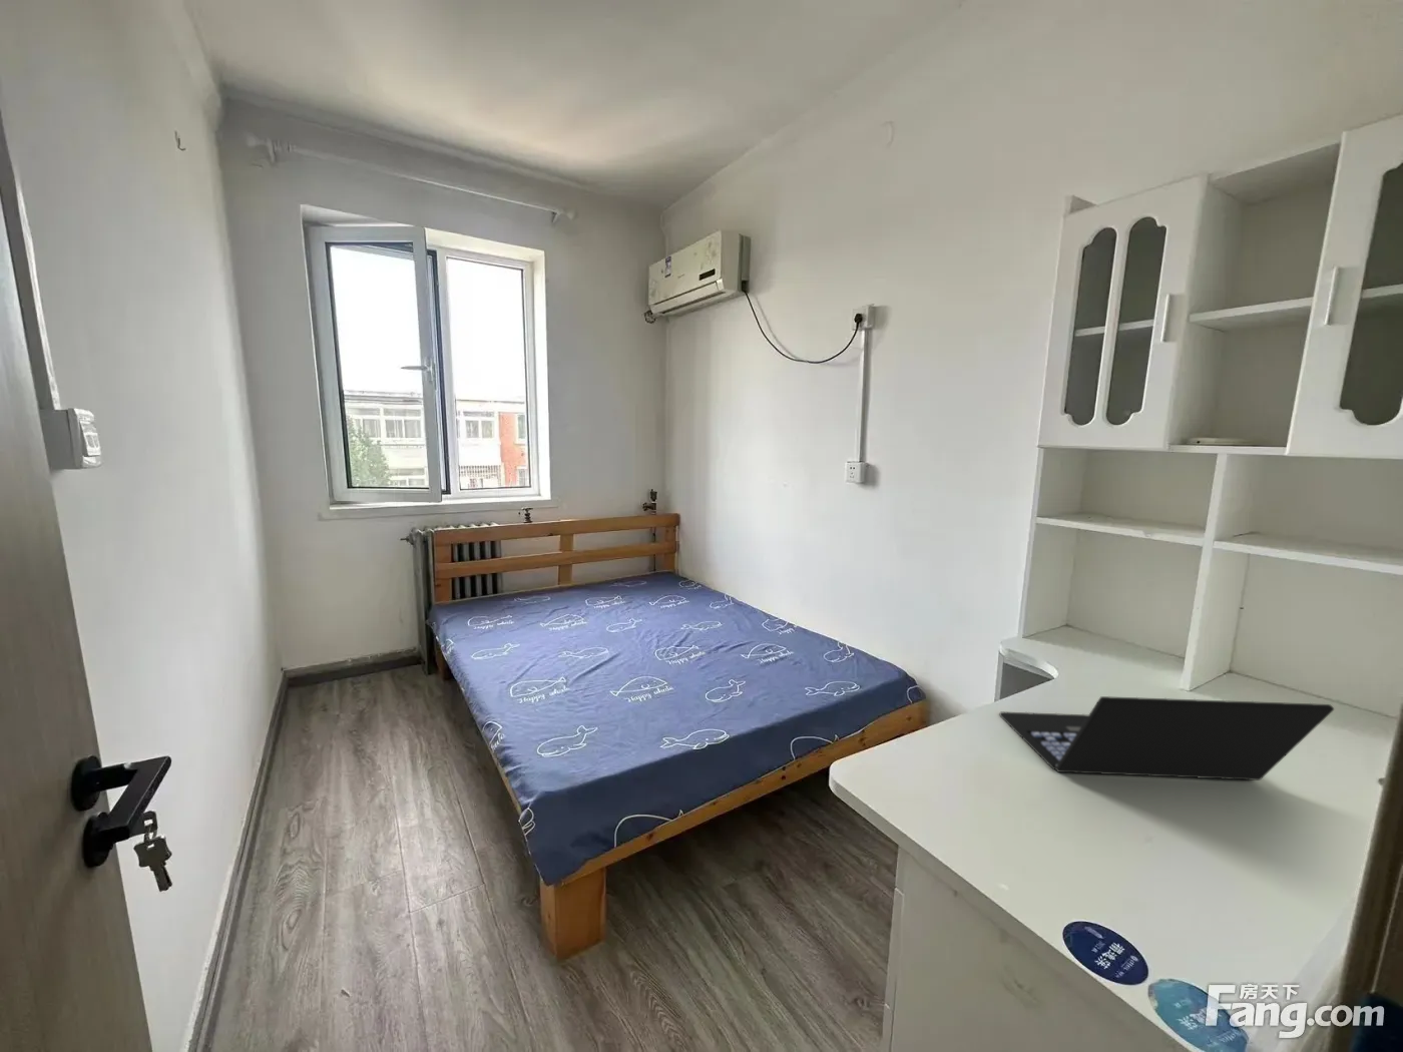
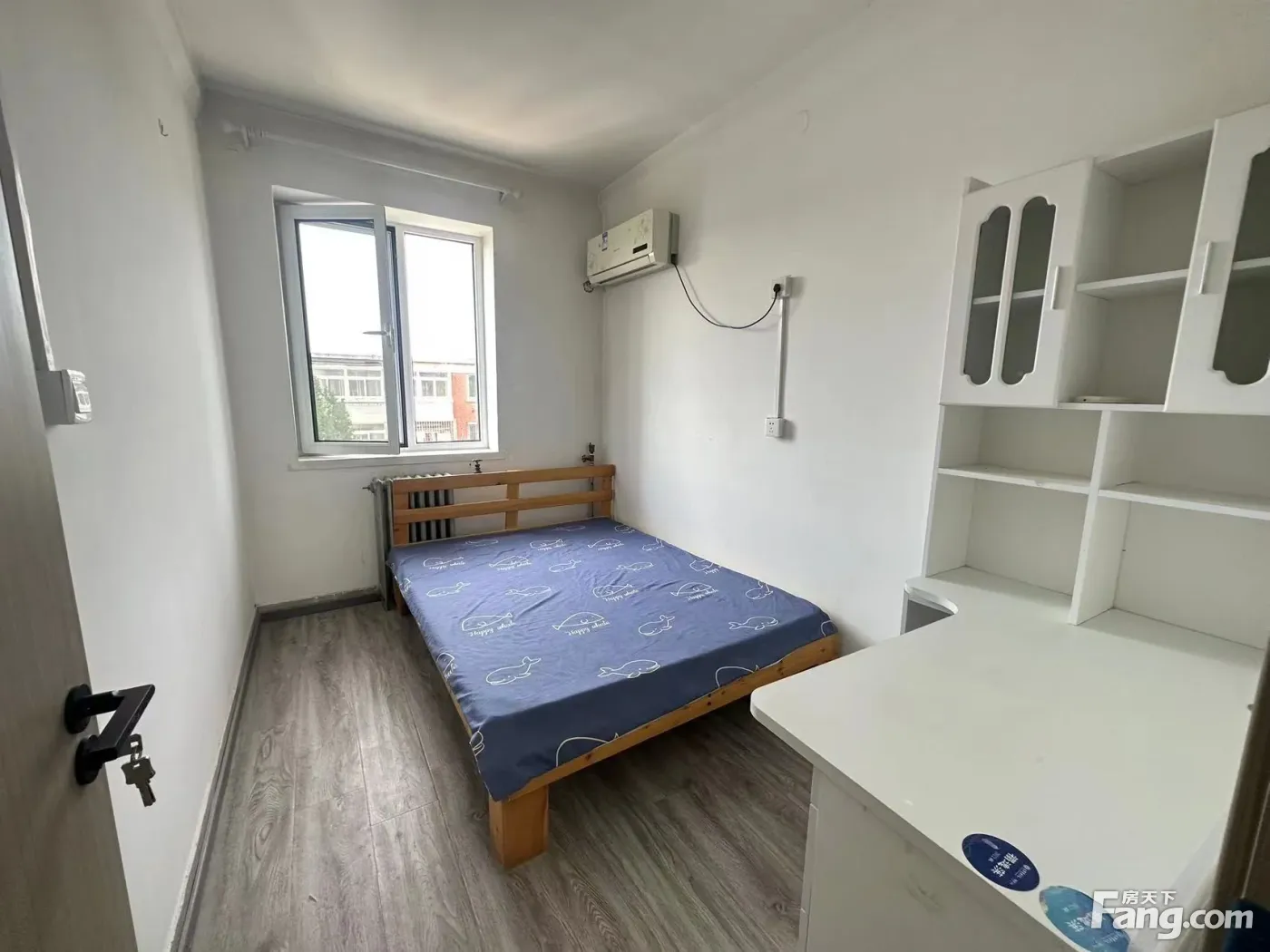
- laptop (1139, 712)
